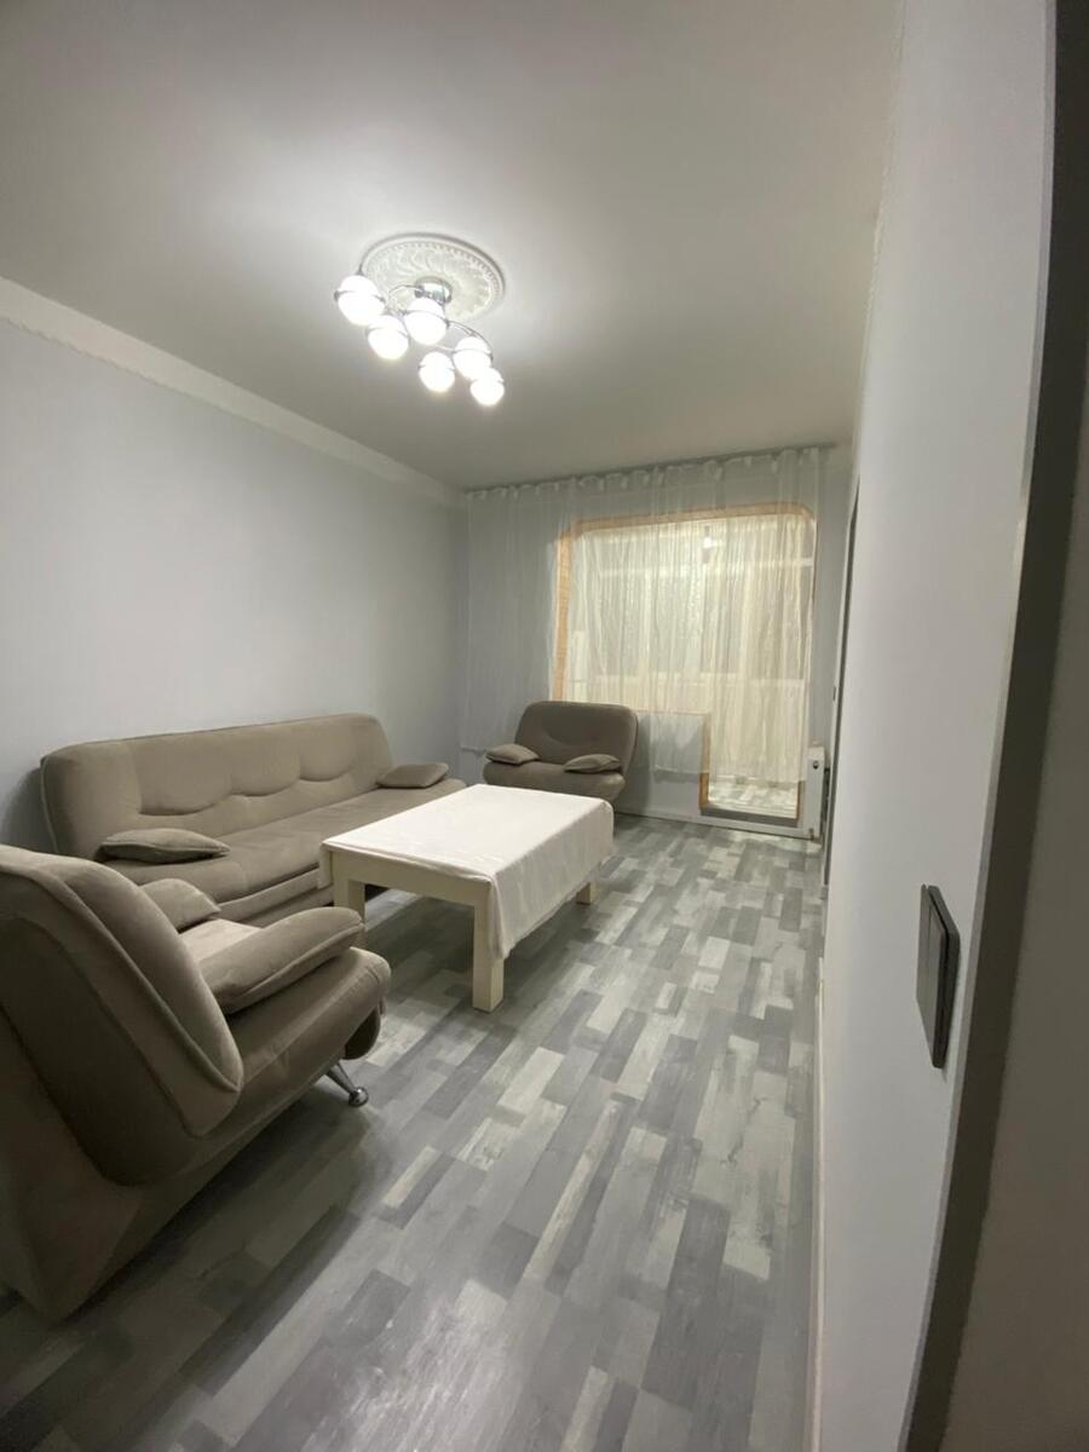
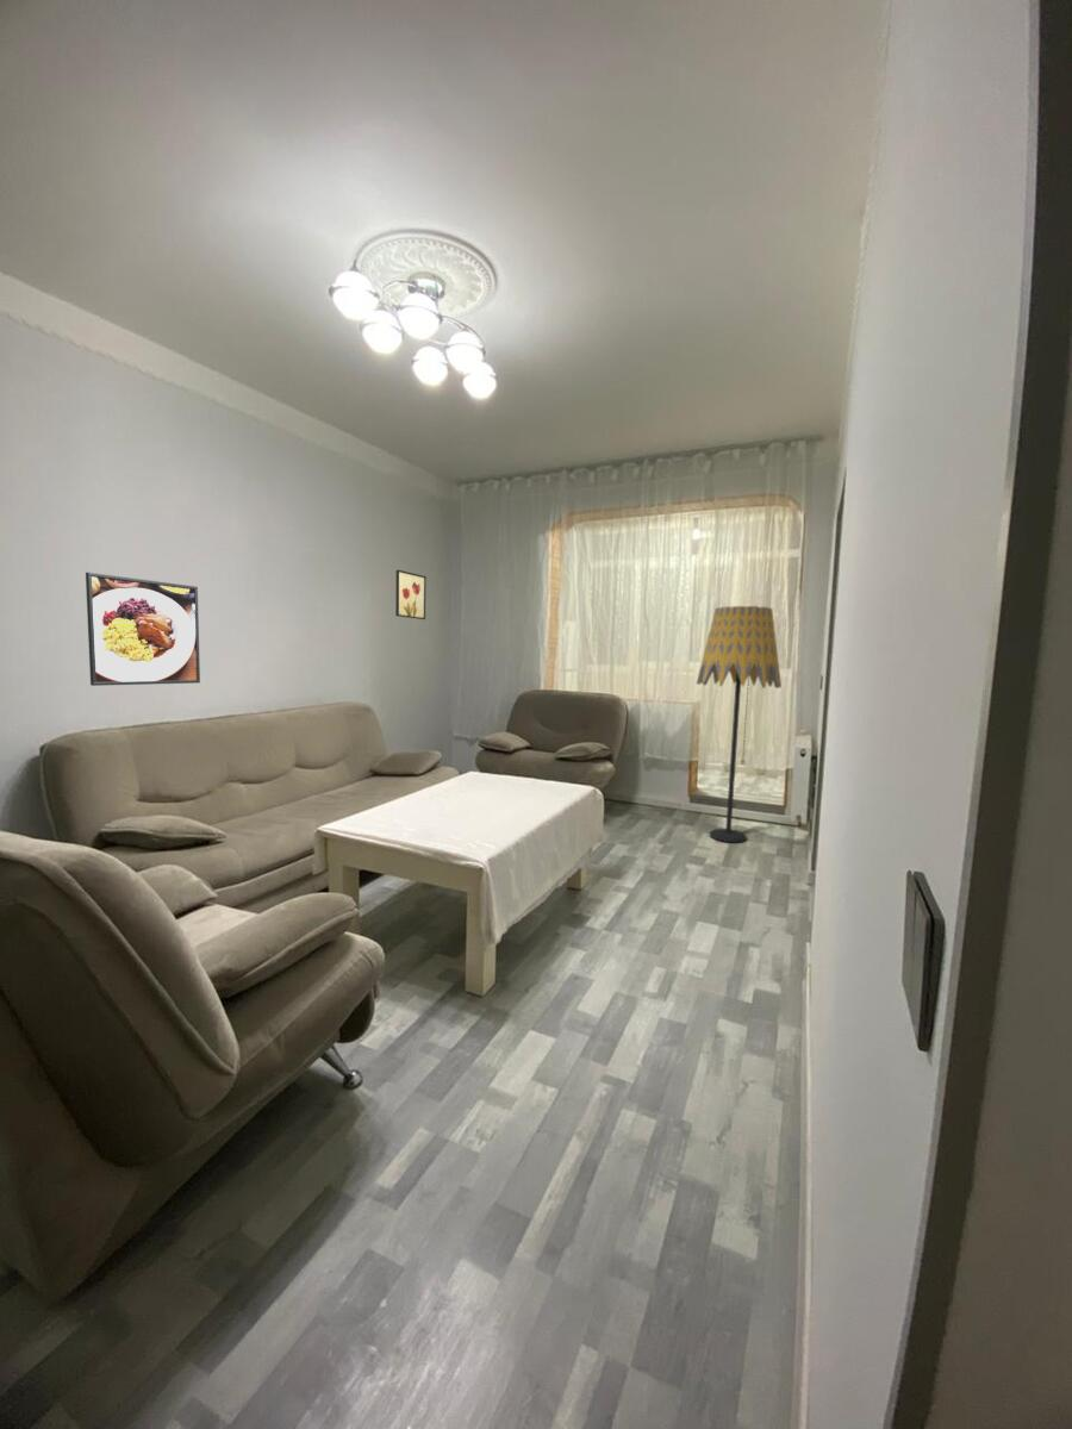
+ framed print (148, 632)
+ floor lamp (735, 724)
+ wall art (410, 595)
